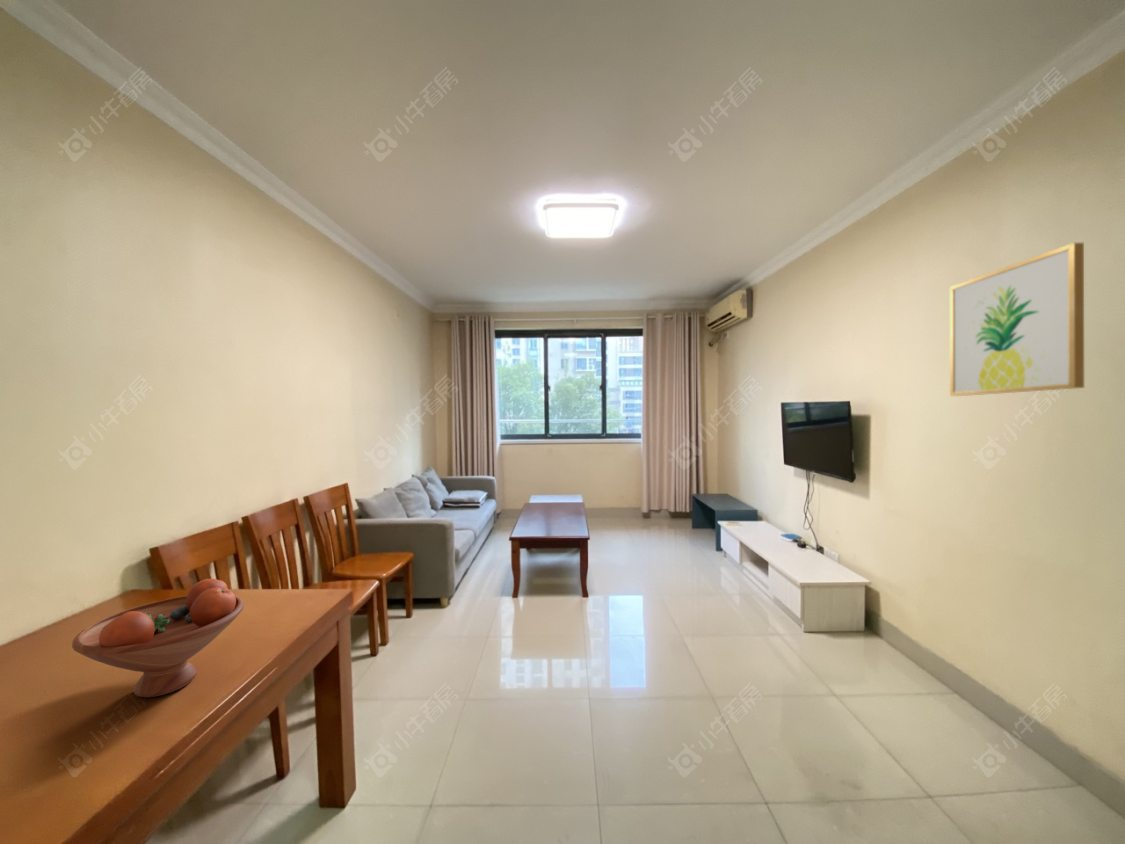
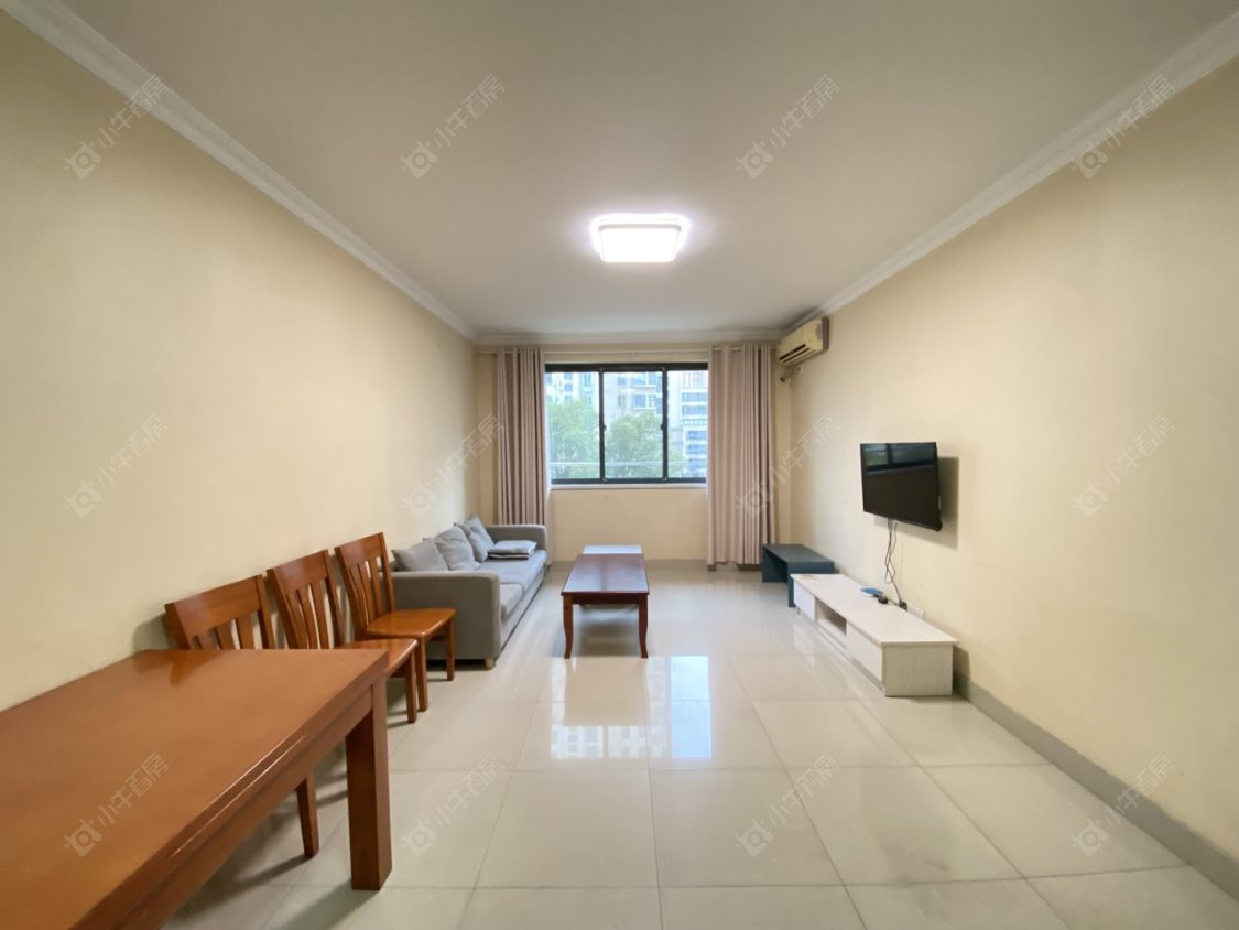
- fruit bowl (166, 638)
- wall art (1007, 330)
